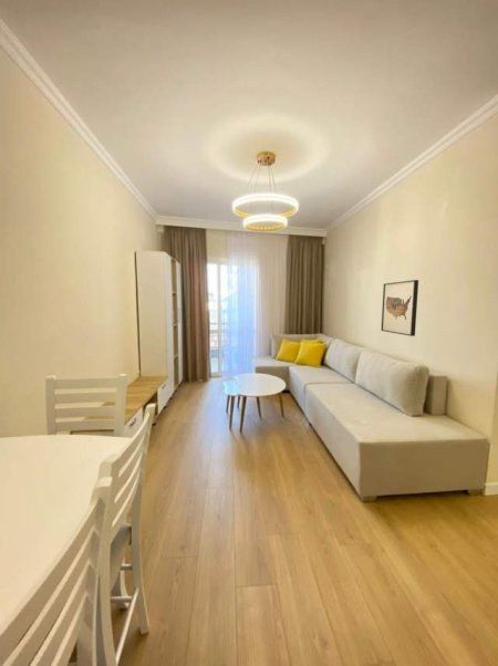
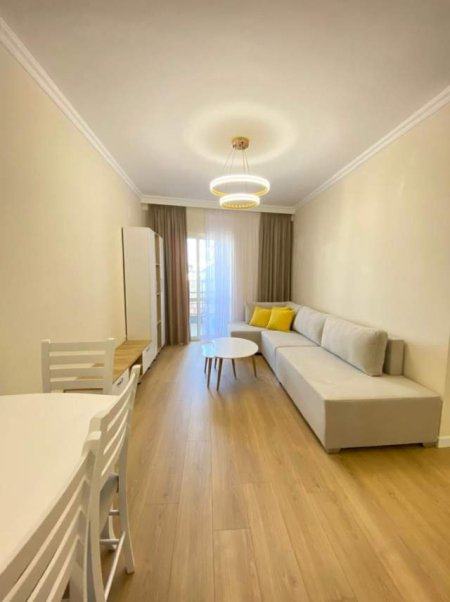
- wall art (397, 308)
